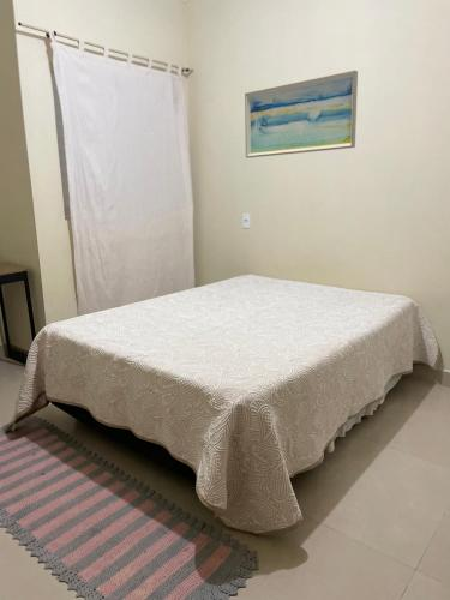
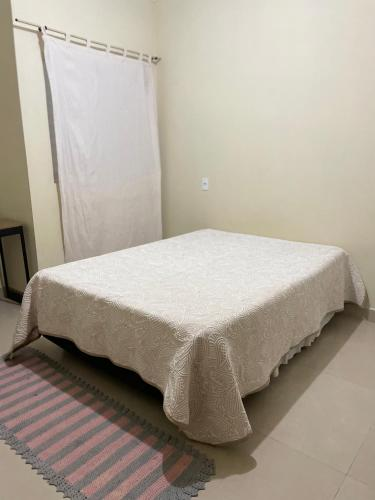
- wall art (295, 118)
